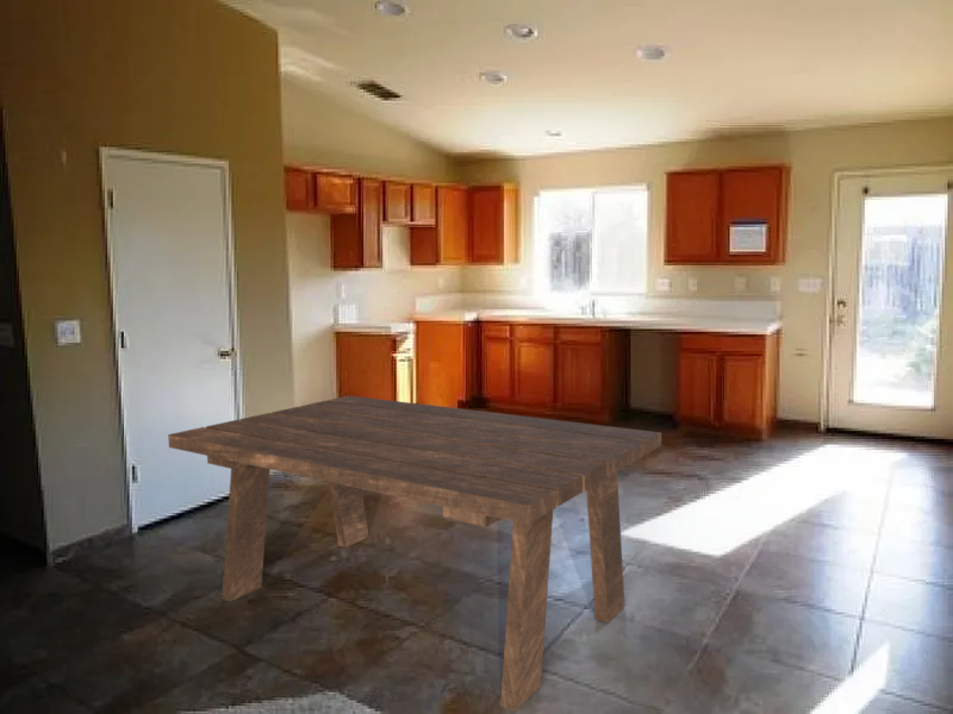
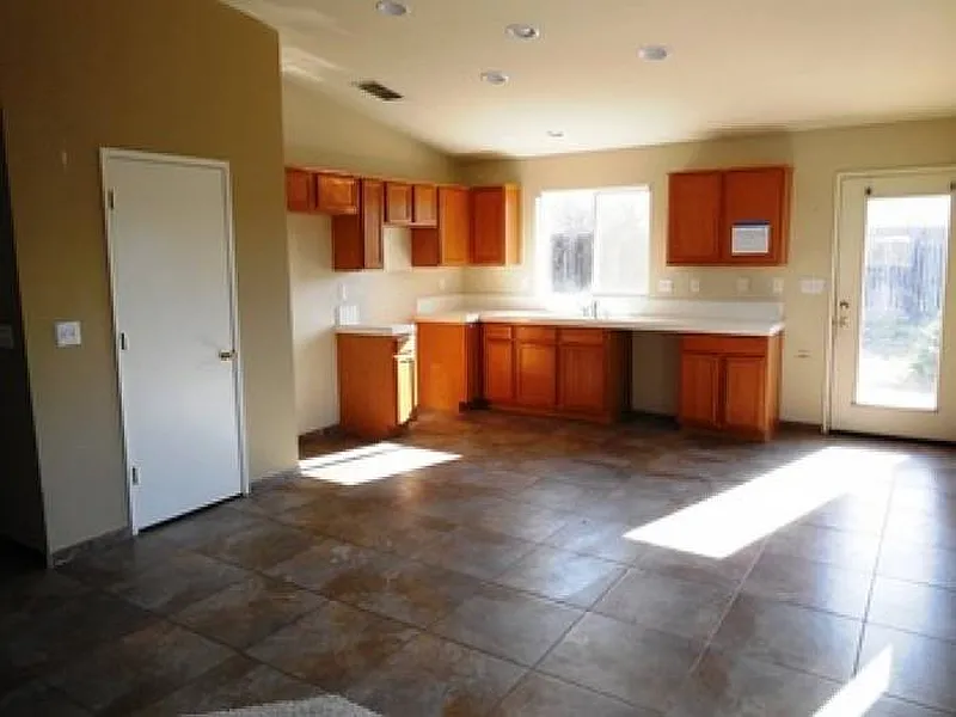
- dining table (416, 500)
